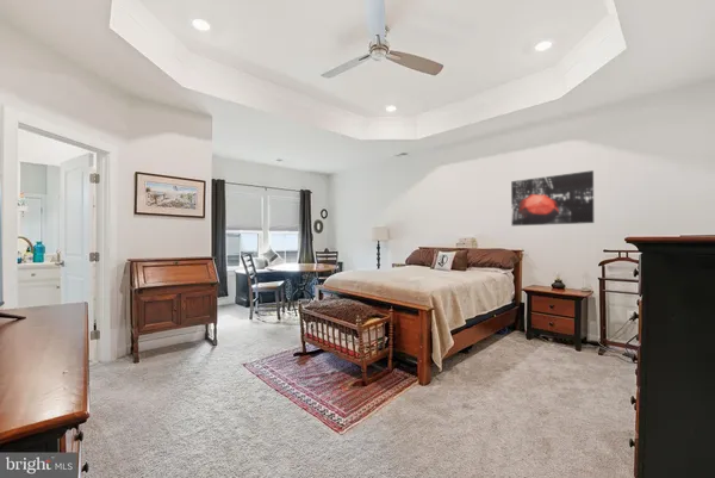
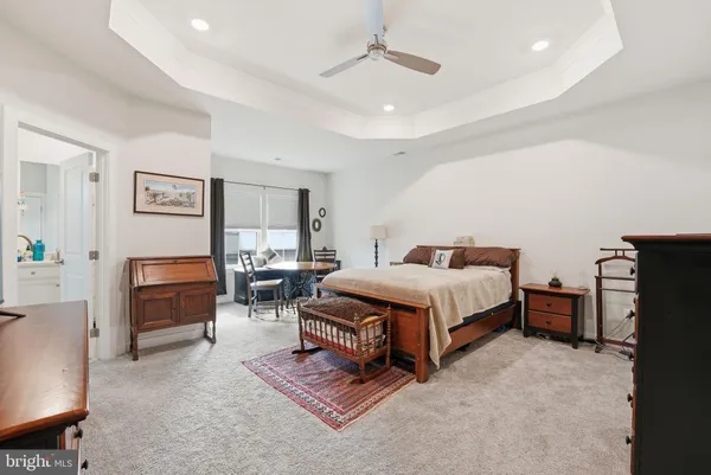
- wall art (549, 200)
